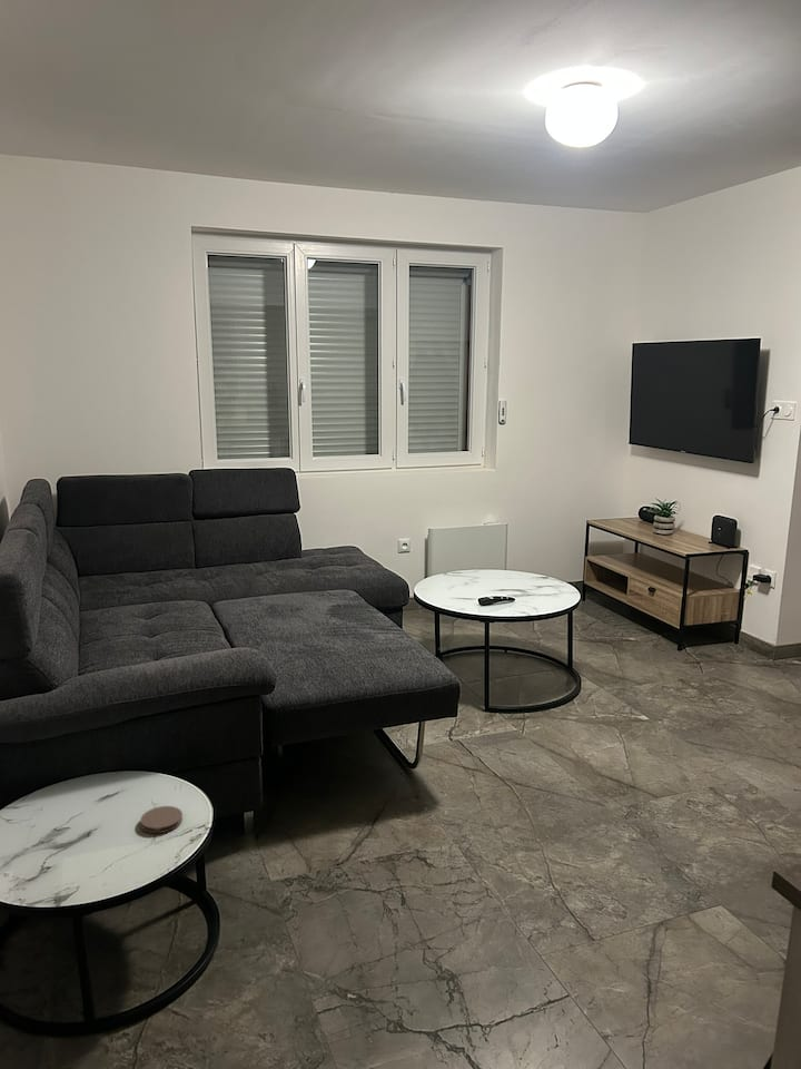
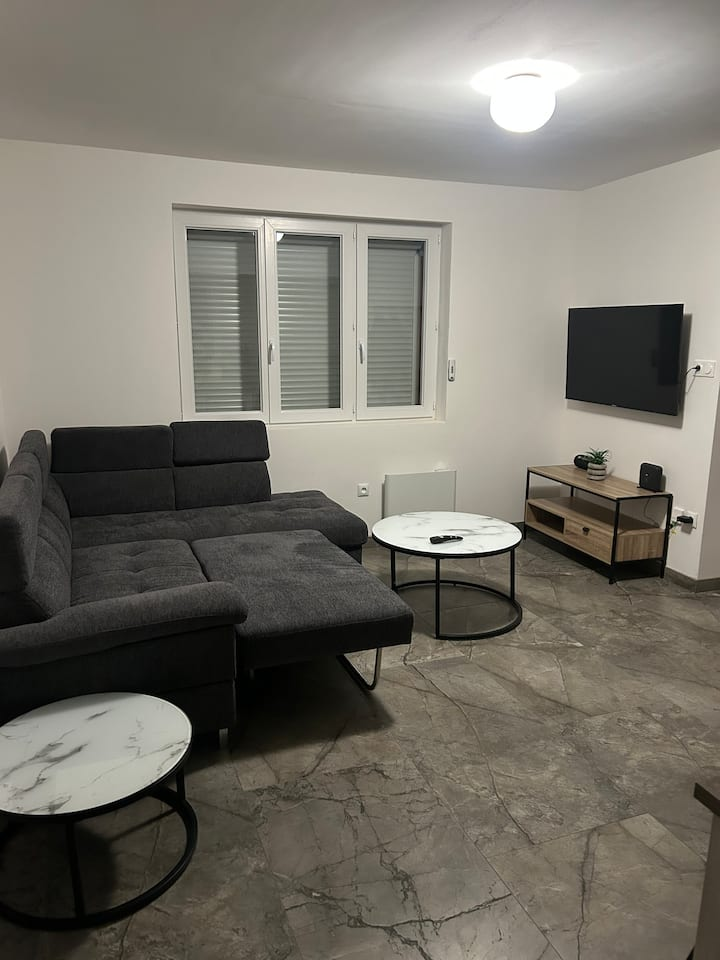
- coaster (161, 818)
